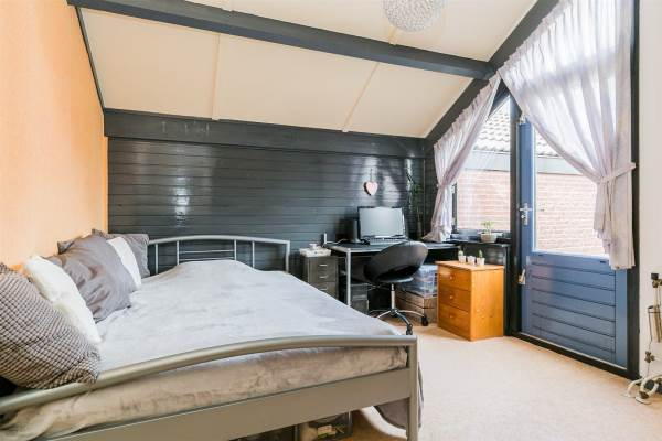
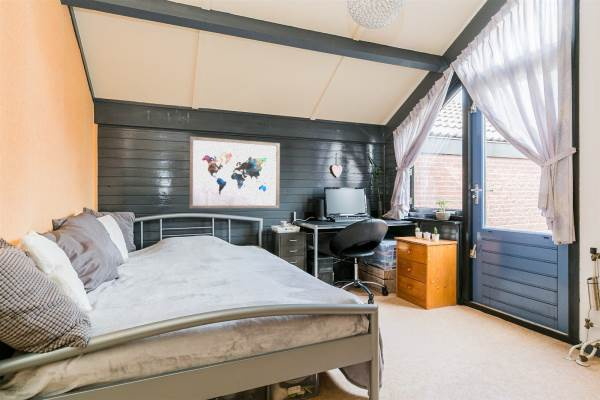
+ wall art (236, 174)
